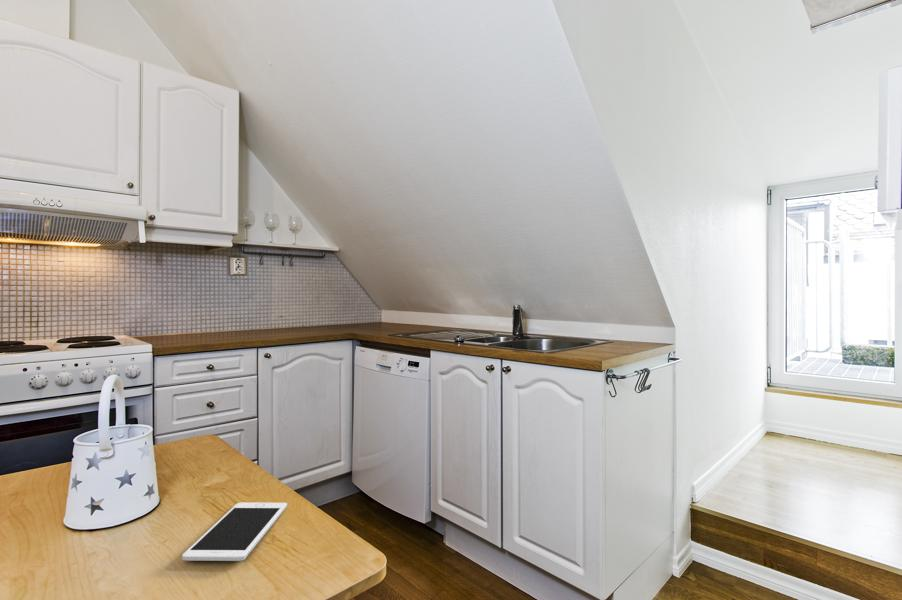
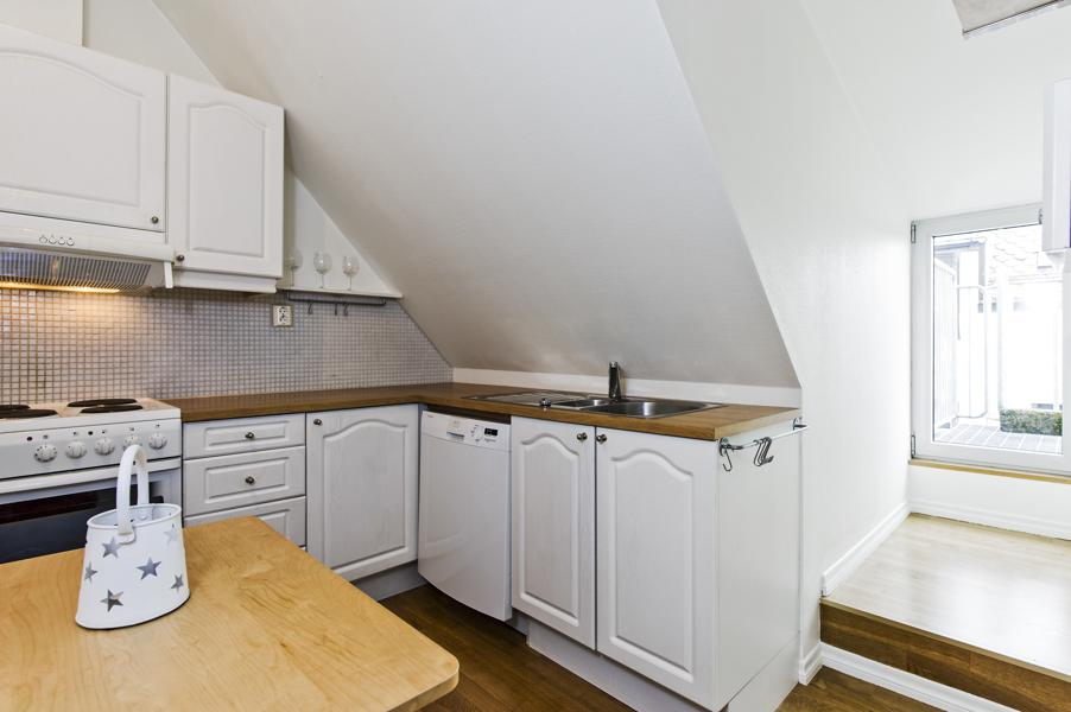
- cell phone (240, 528)
